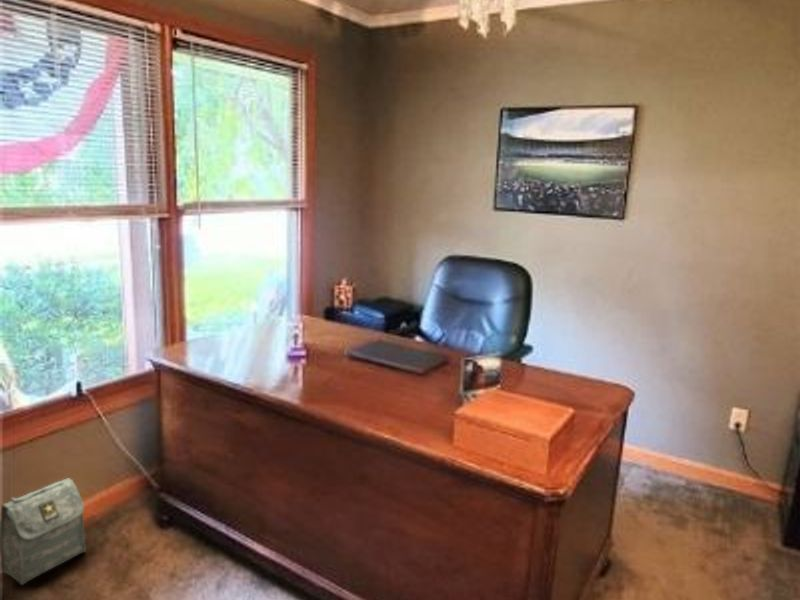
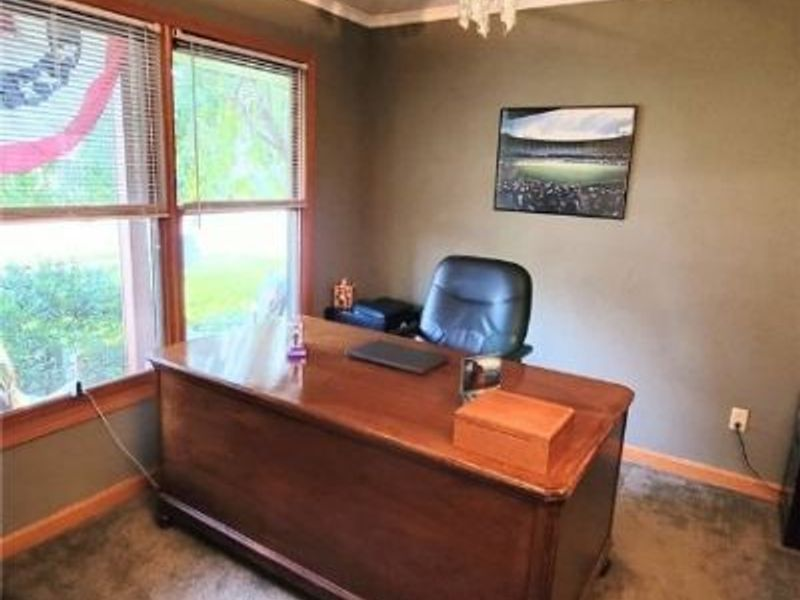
- bag (43, 526)
